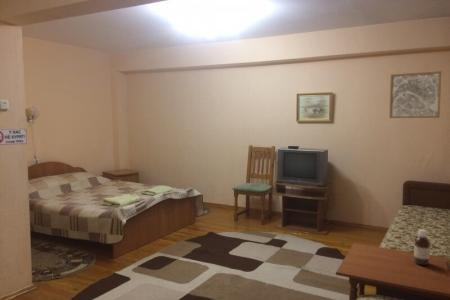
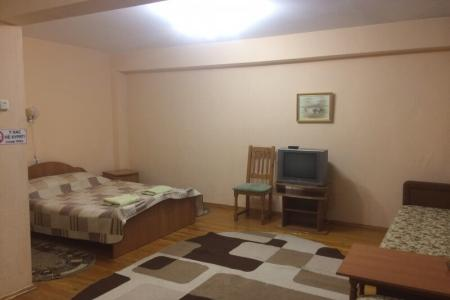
- wall art (414, 95)
- bottle (422, 246)
